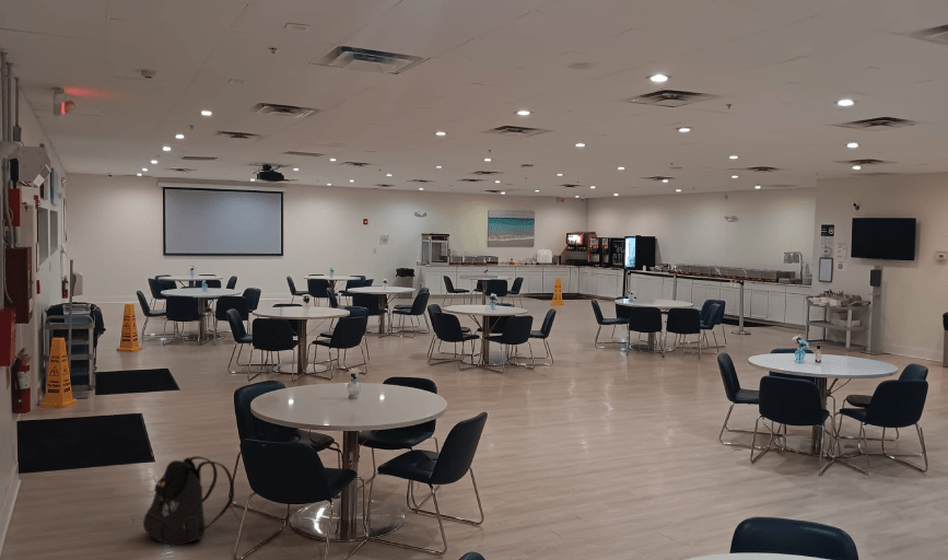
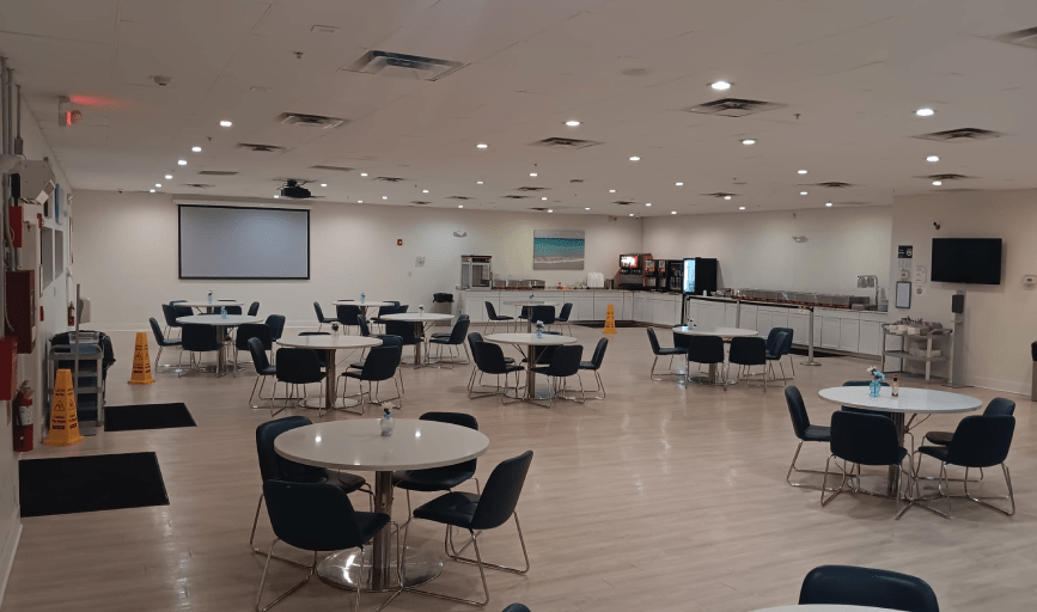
- backpack (188, 494)
